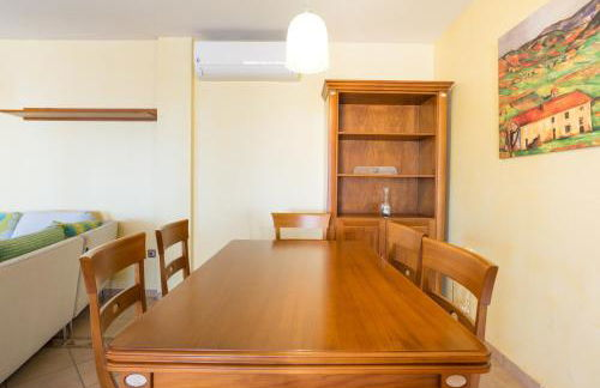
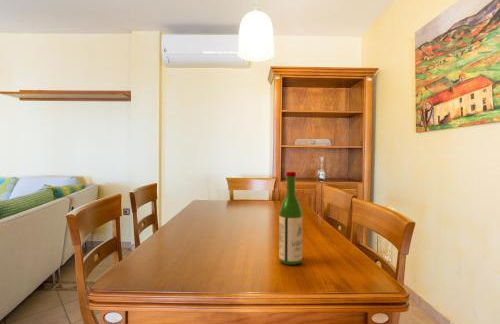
+ wine bottle (290, 216)
